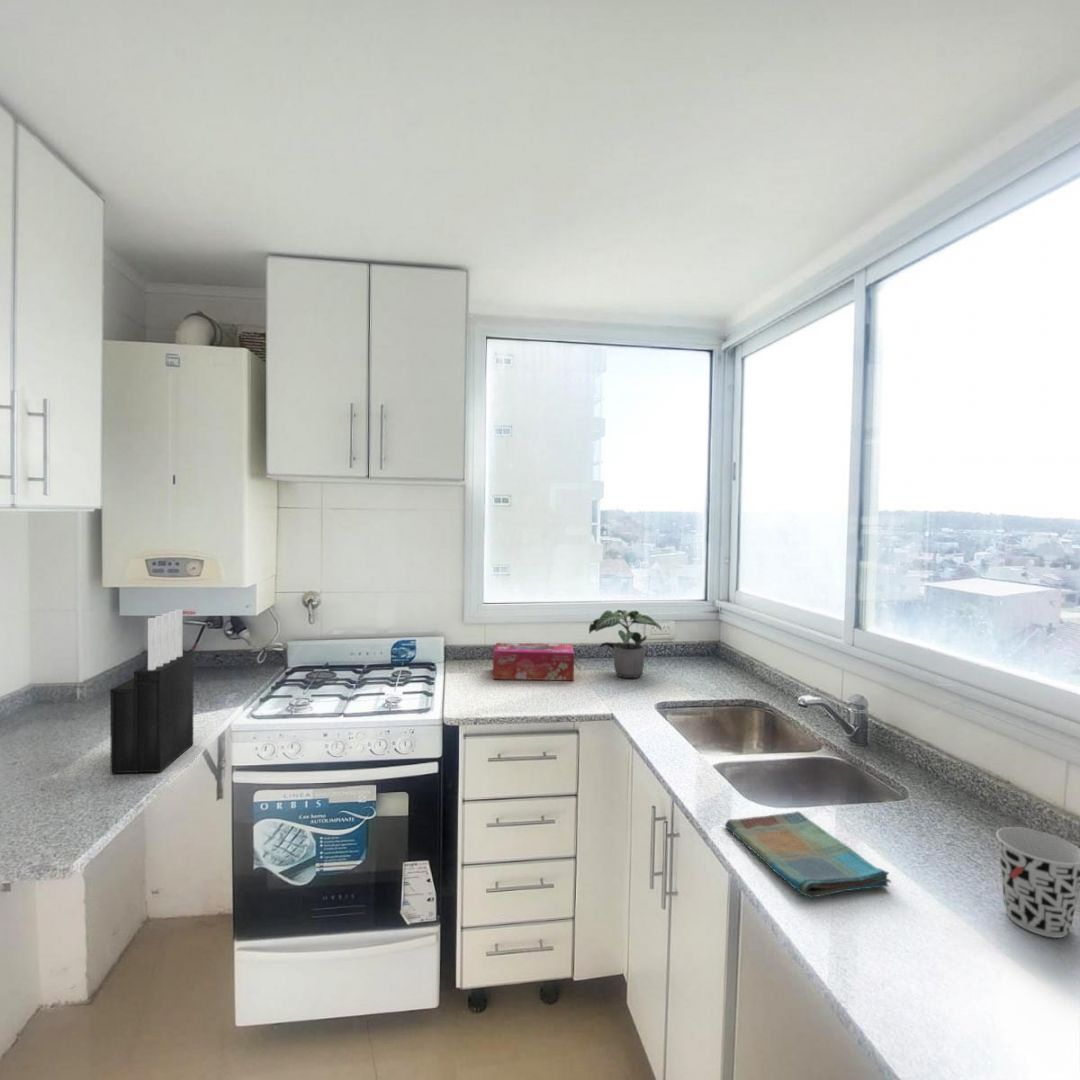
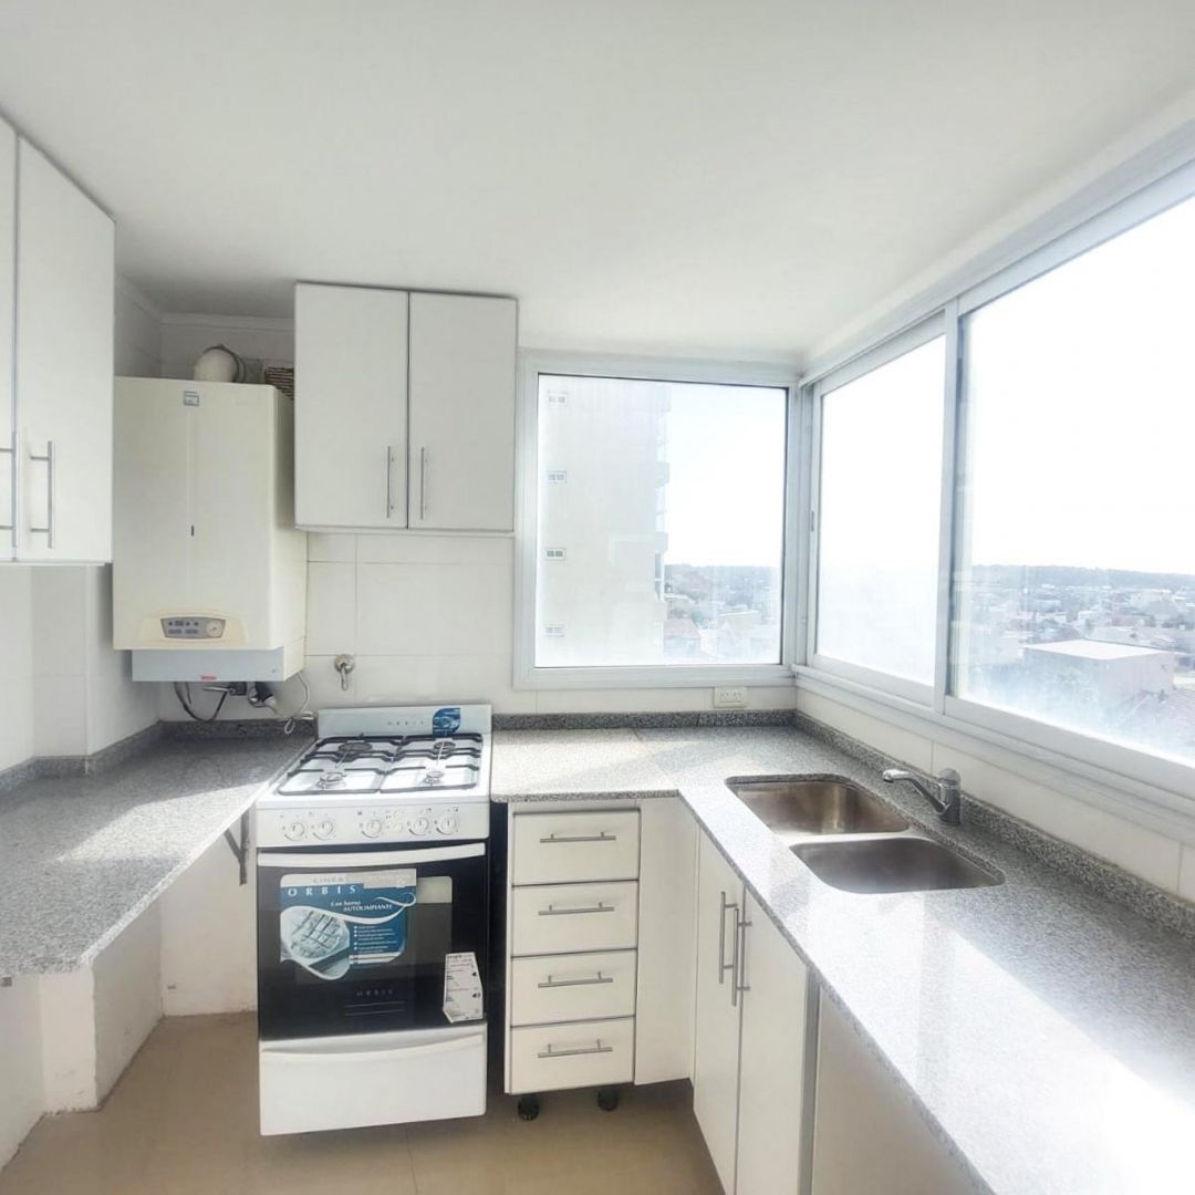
- potted plant (624, 641)
- cup (1038, 883)
- knife block (149, 686)
- dish towel (800, 848)
- tissue box (533, 660)
